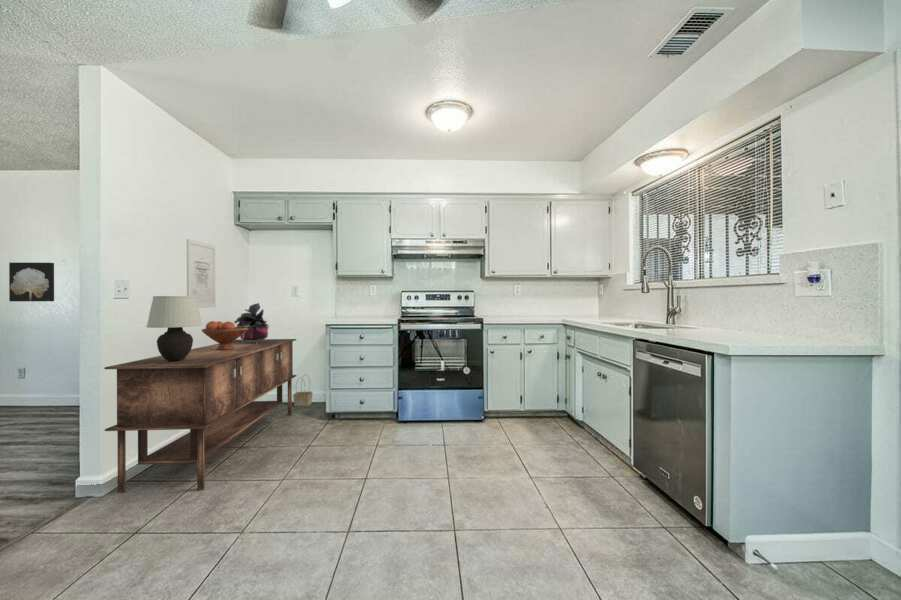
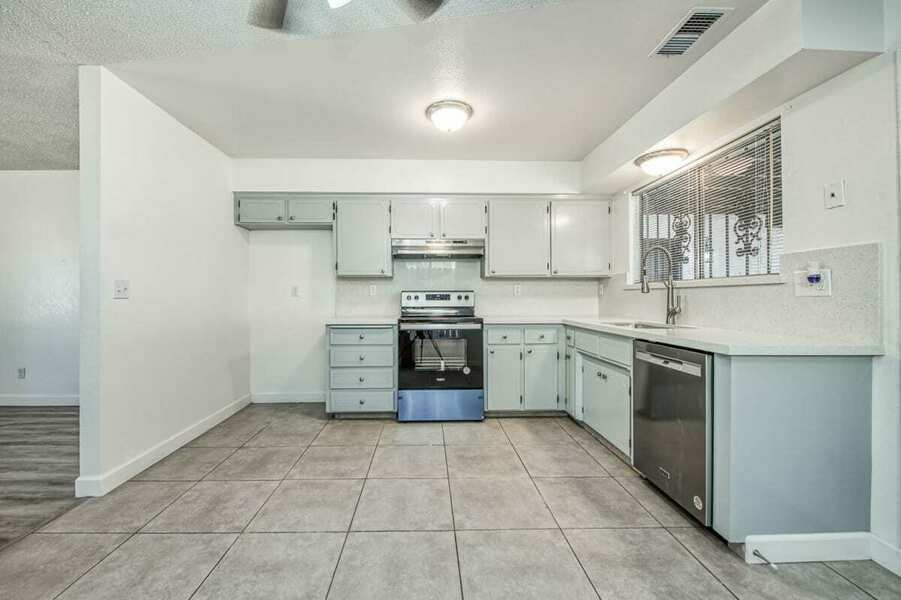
- fruit bowl (225, 334)
- potted plant (252, 322)
- wall art (202, 275)
- basket (301, 390)
- sideboard (226, 396)
- table lamp (175, 328)
- wall art (32, 282)
